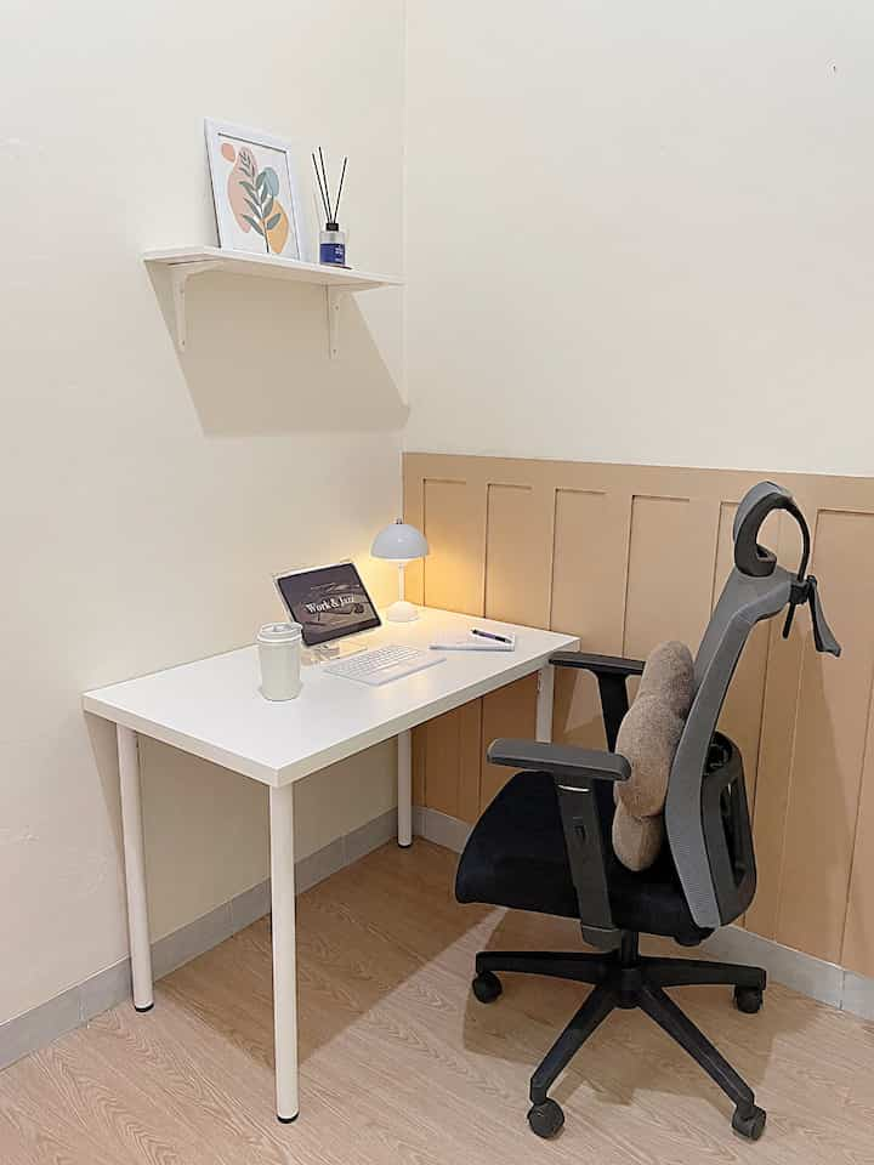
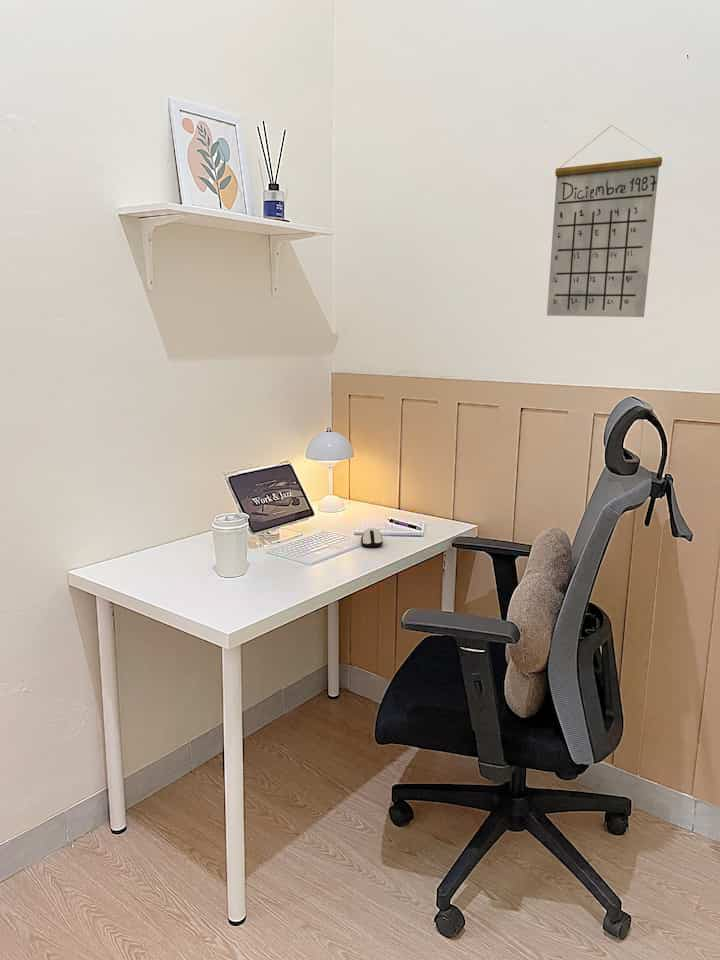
+ computer mouse (371, 535)
+ calendar (601, 222)
